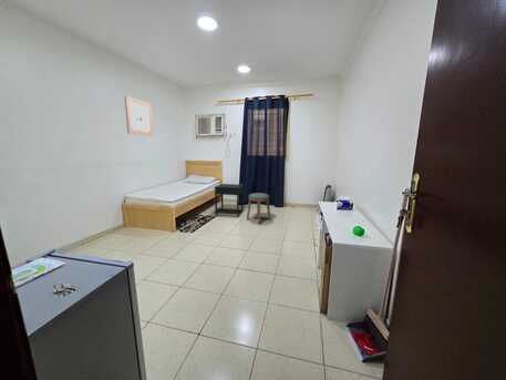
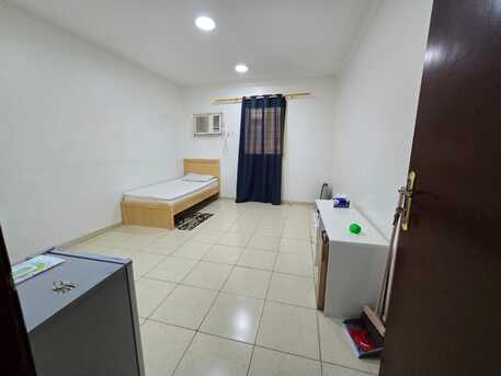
- side table (229, 194)
- wall art (140, 117)
- stool (258, 206)
